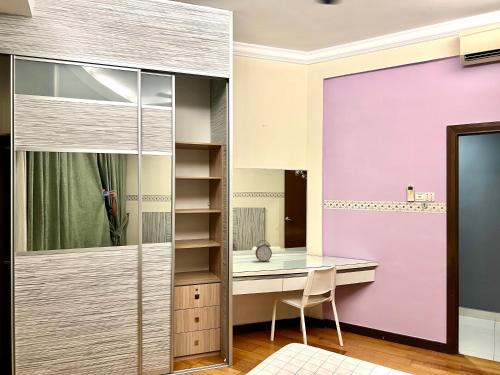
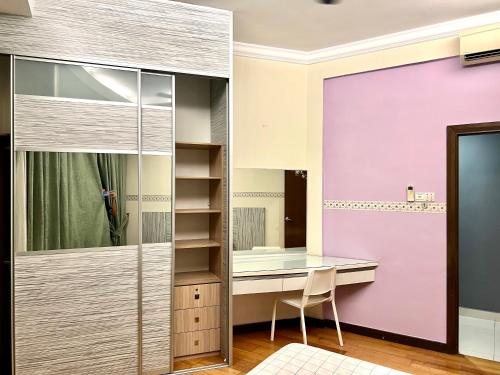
- alarm clock (263, 250)
